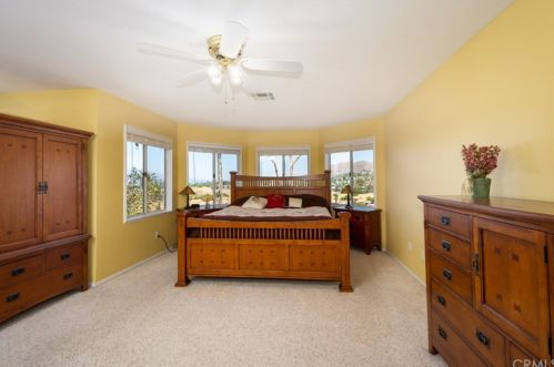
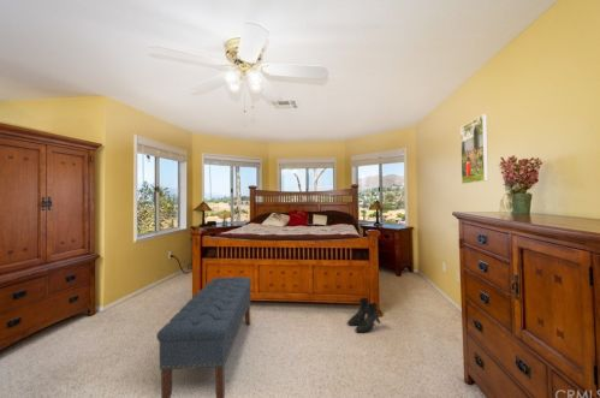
+ bench (216, 323)
+ boots (363, 313)
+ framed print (473, 152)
